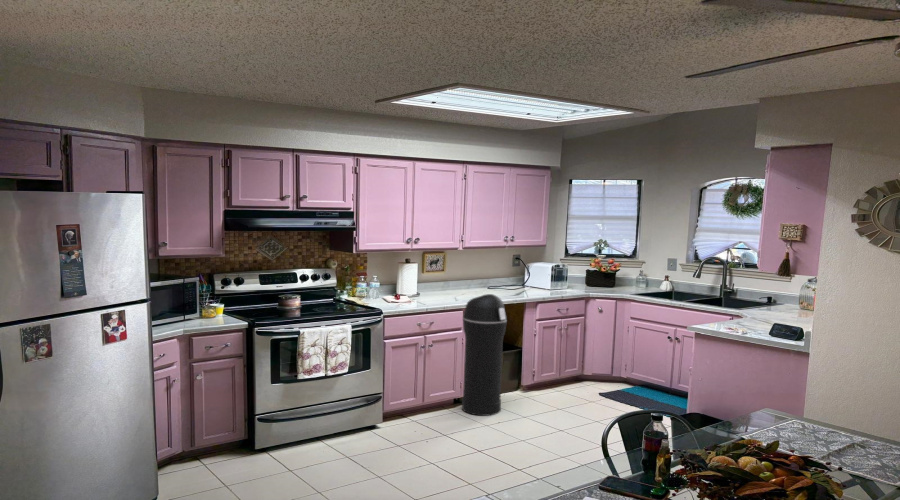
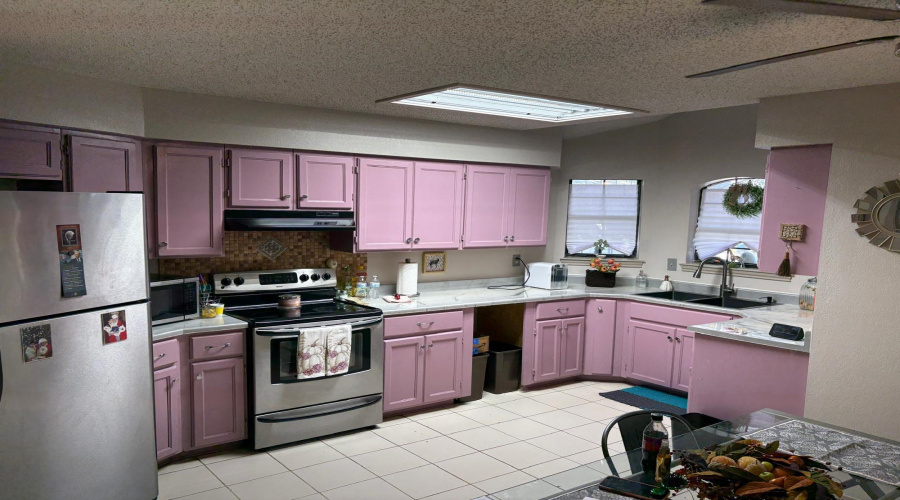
- trash can (484, 352)
